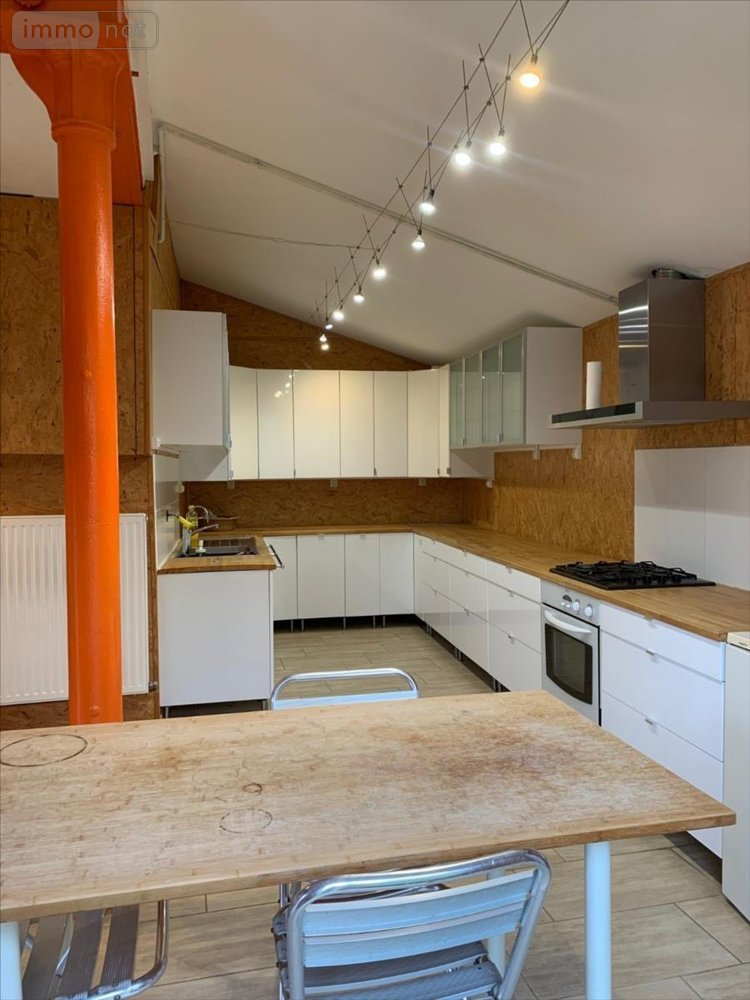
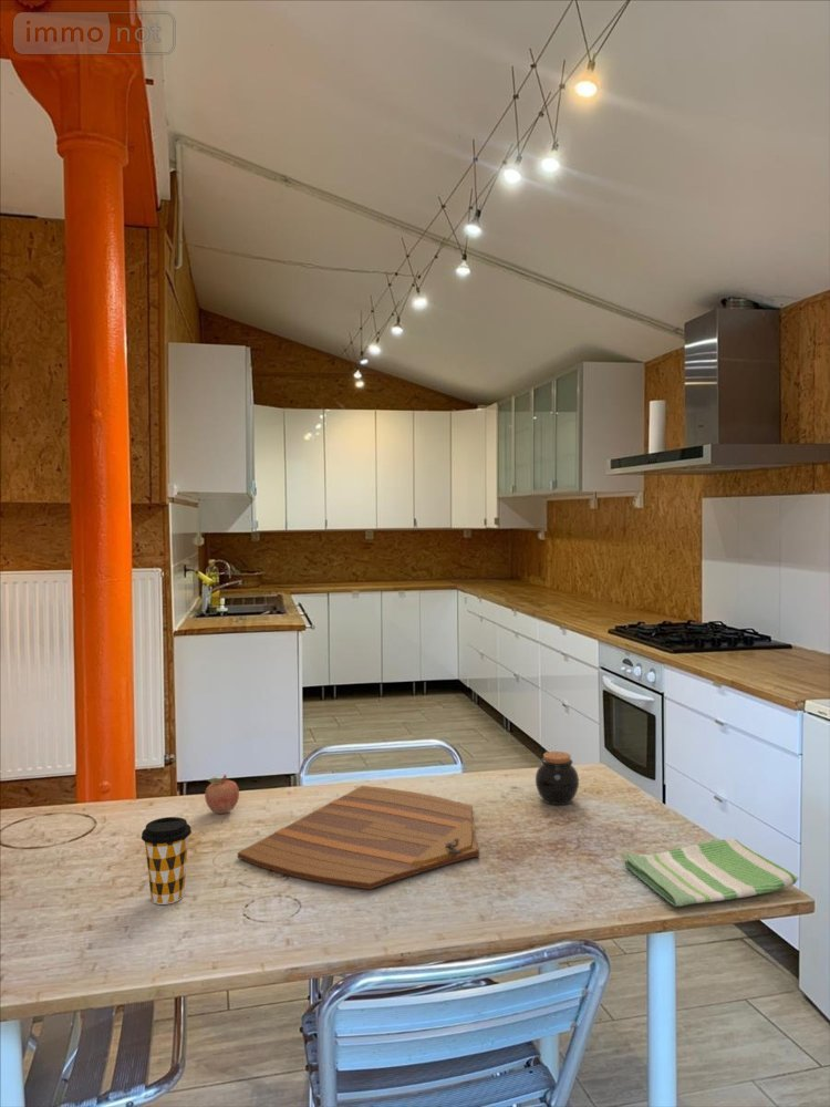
+ coffee cup (166, 860)
+ cutting board (387, 830)
+ fruit (221, 793)
+ jar (557, 777)
+ dish towel (707, 869)
